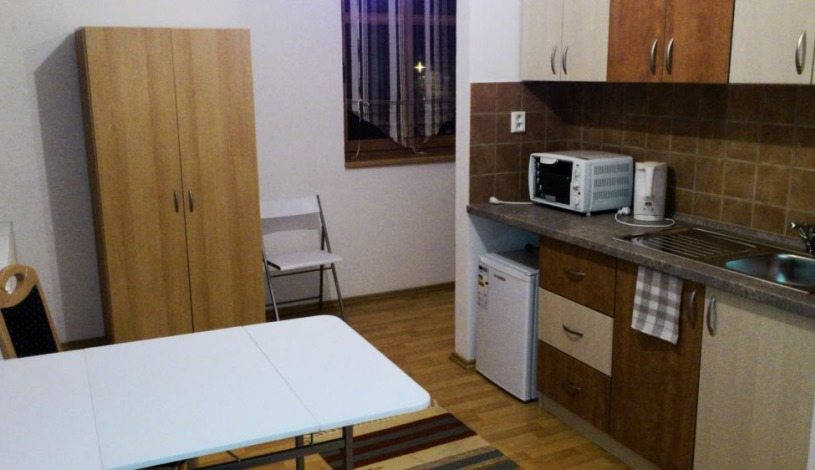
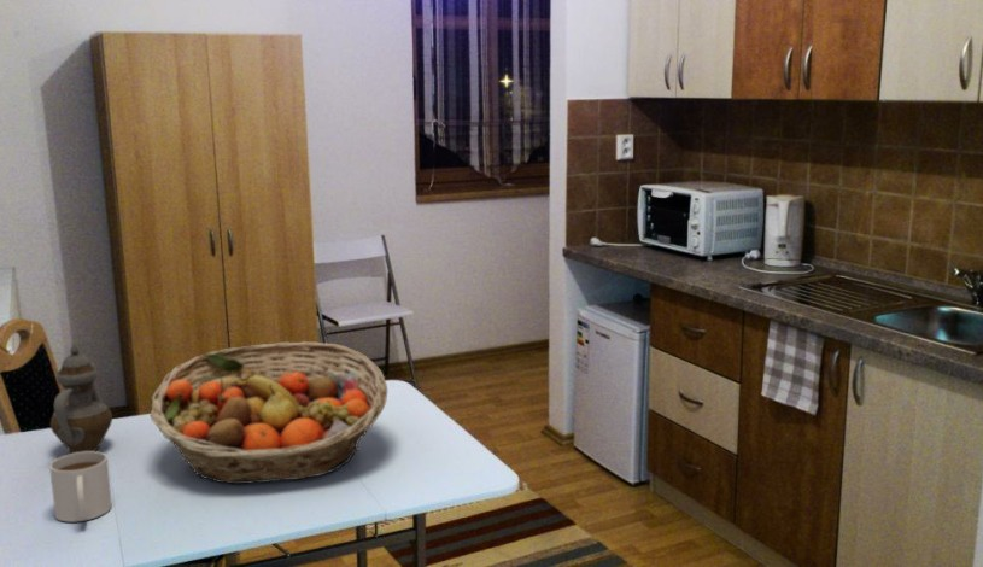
+ teapot (78, 397)
+ mug (81, 490)
+ fruit basket (273, 409)
